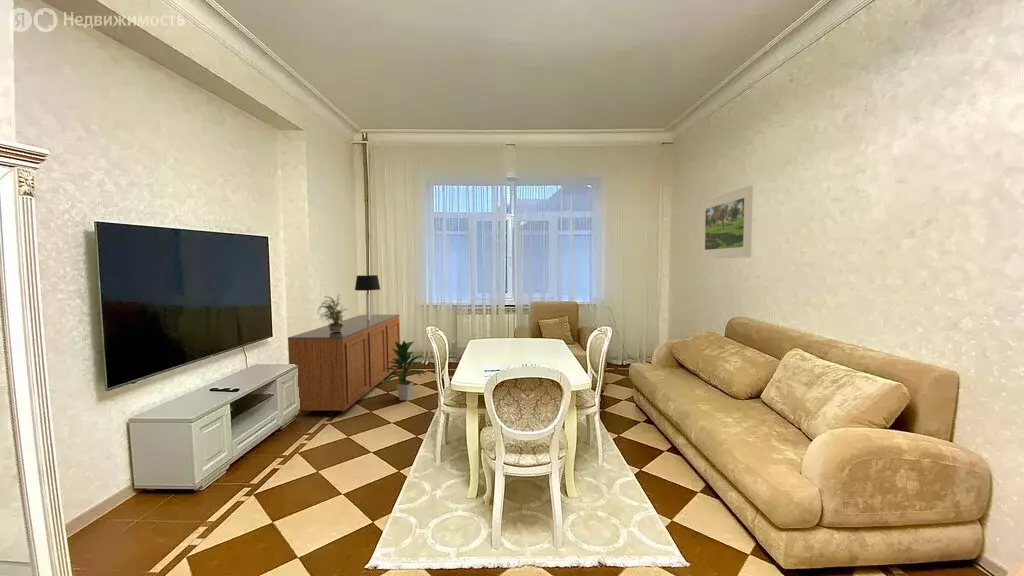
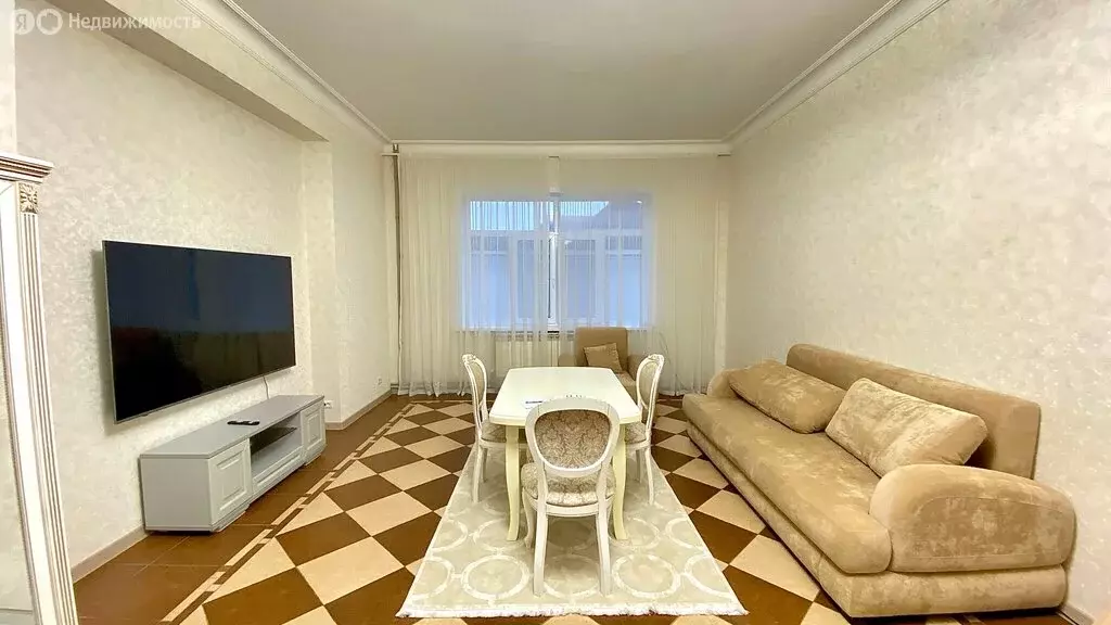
- indoor plant (403, 368)
- potted plant (332, 313)
- sideboard (355, 356)
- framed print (723, 226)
- table lamp (367, 297)
